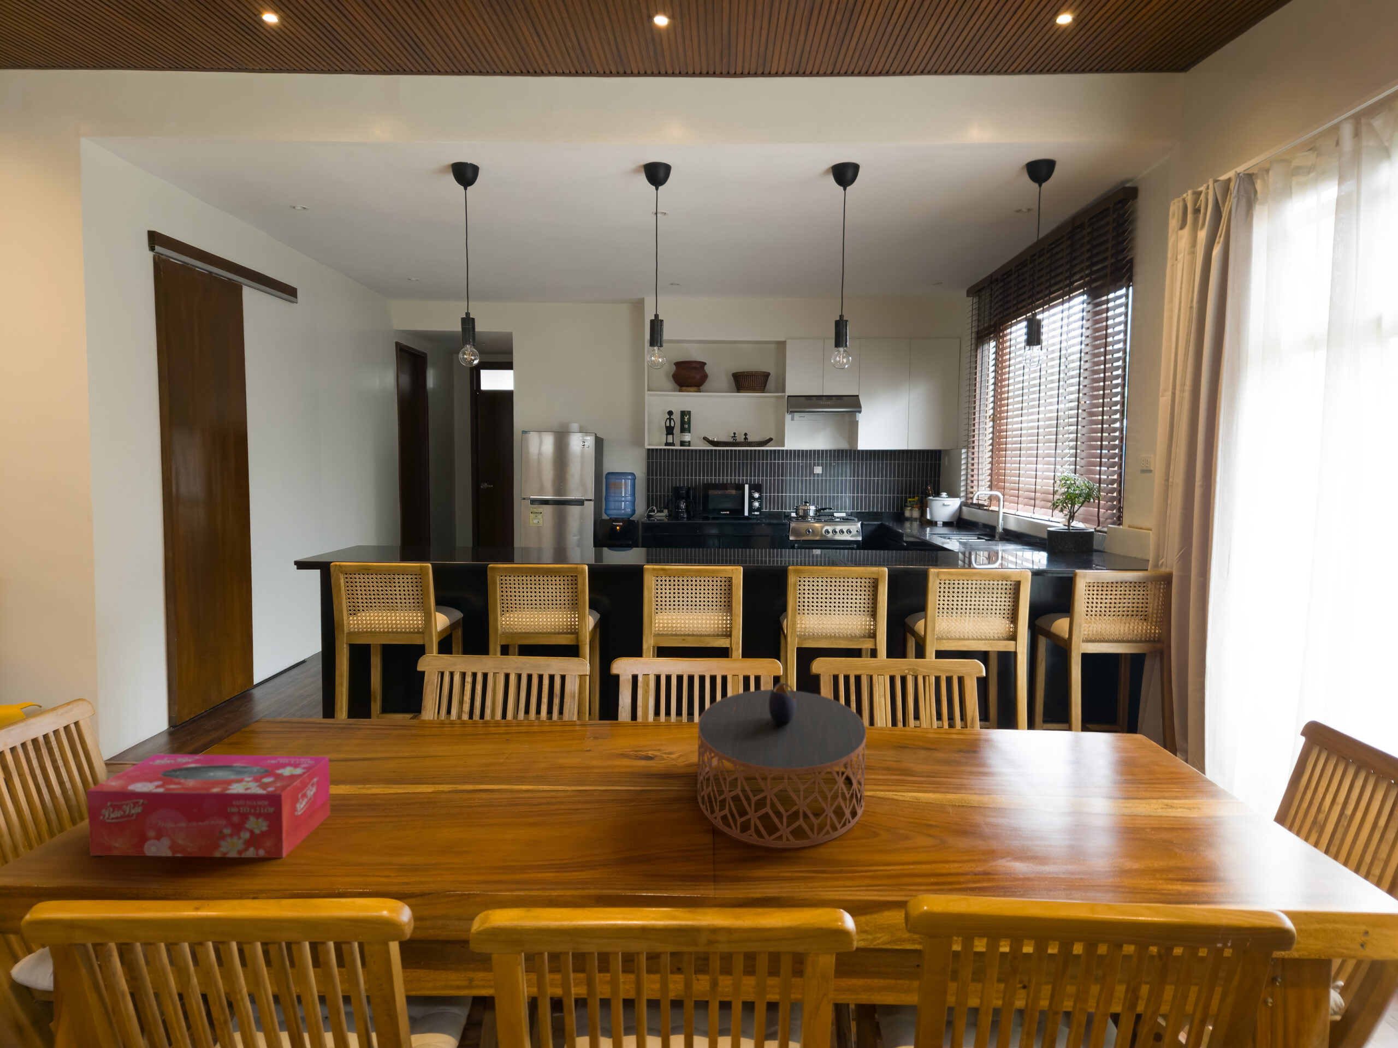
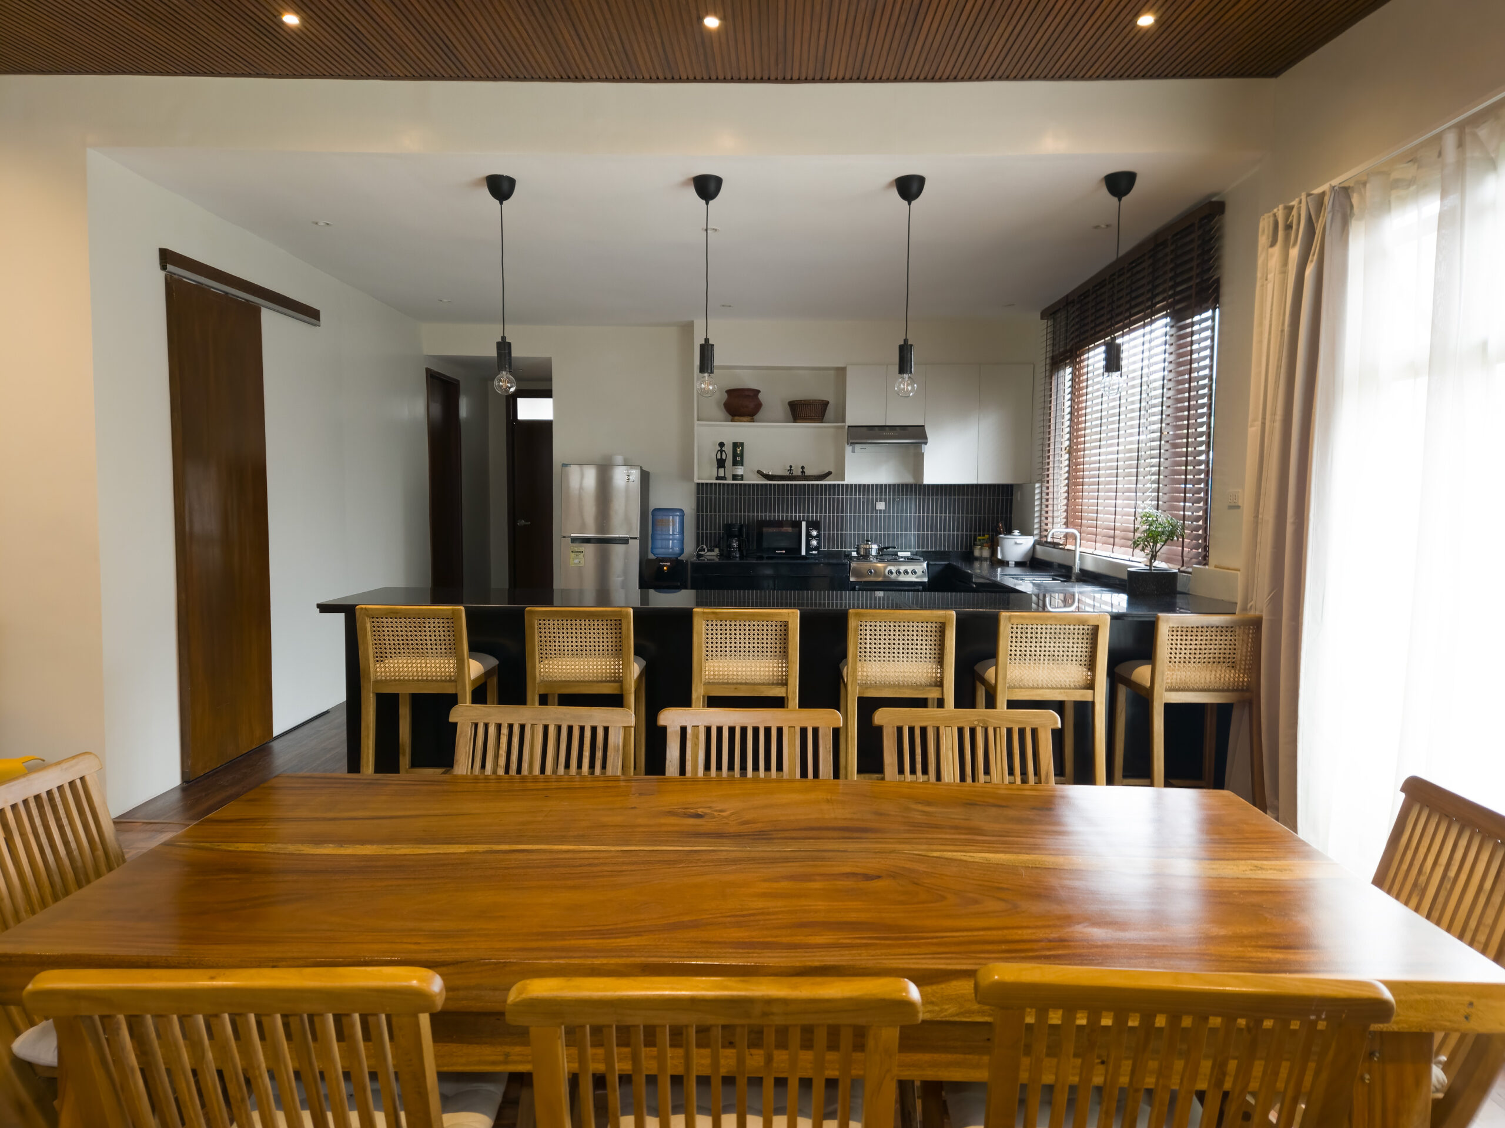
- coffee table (780, 738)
- tissue box (216, 803)
